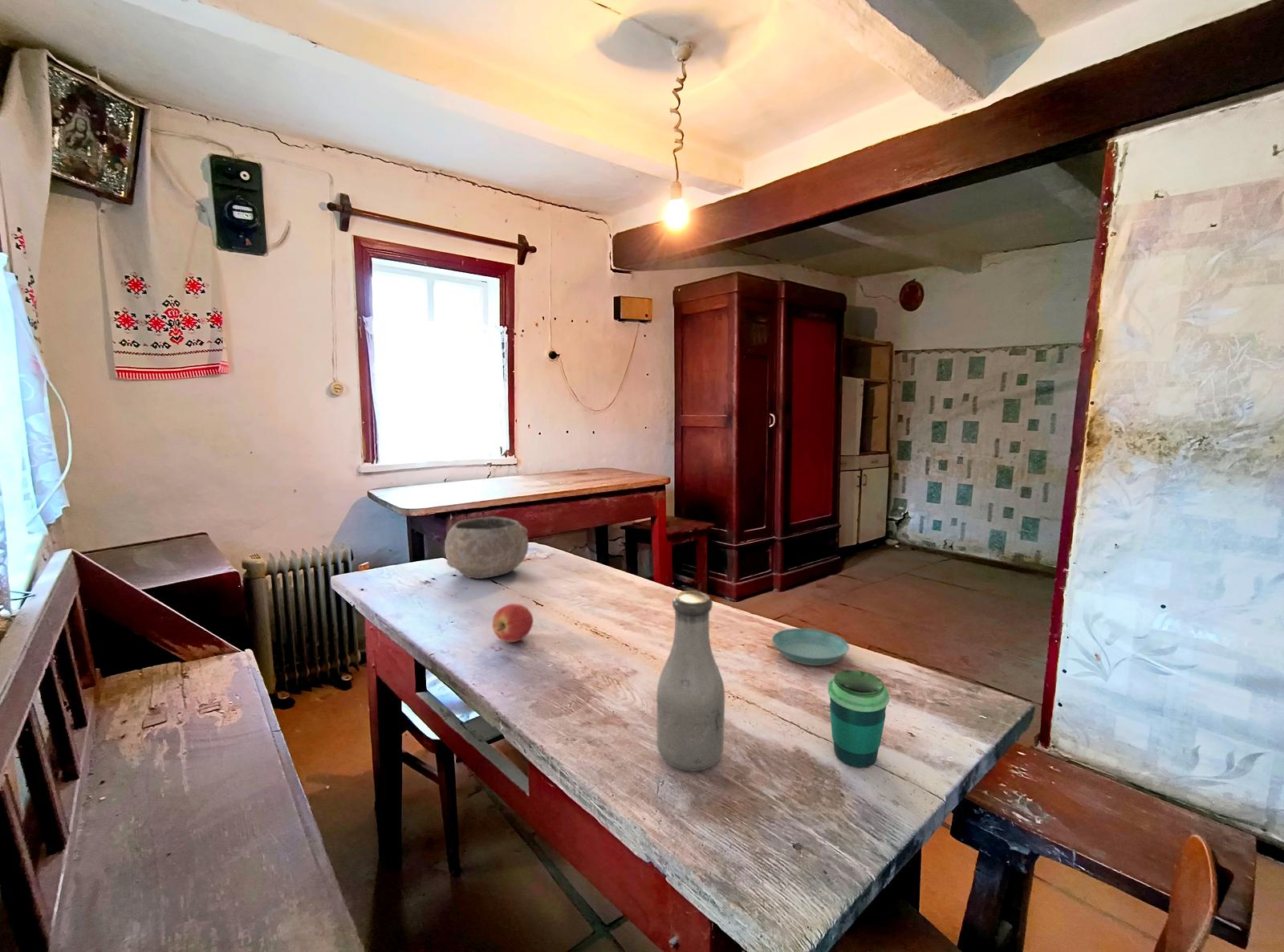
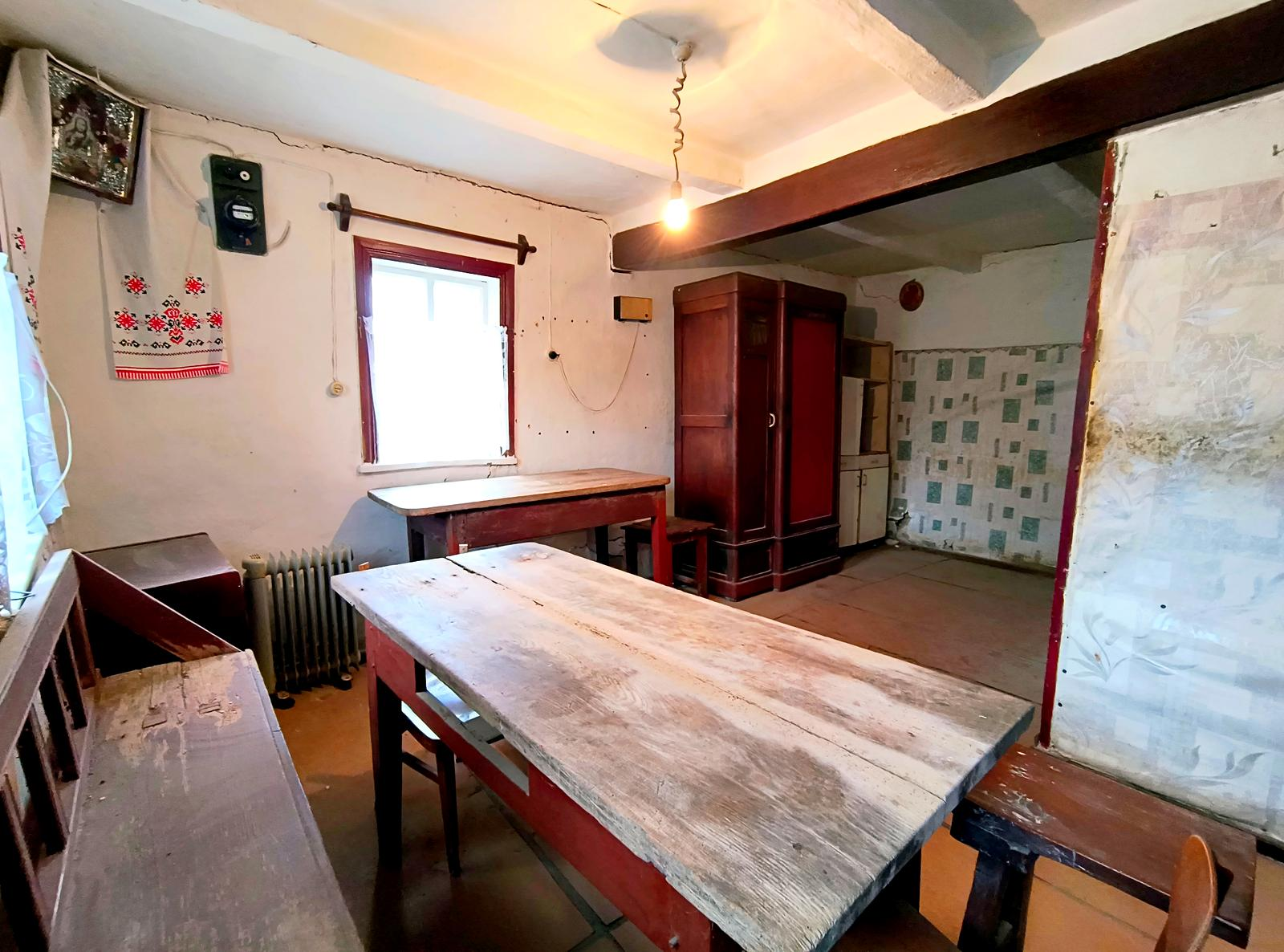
- apple (512, 622)
- cup (856, 720)
- bowl (487, 547)
- bottle (691, 677)
- saucer (809, 648)
